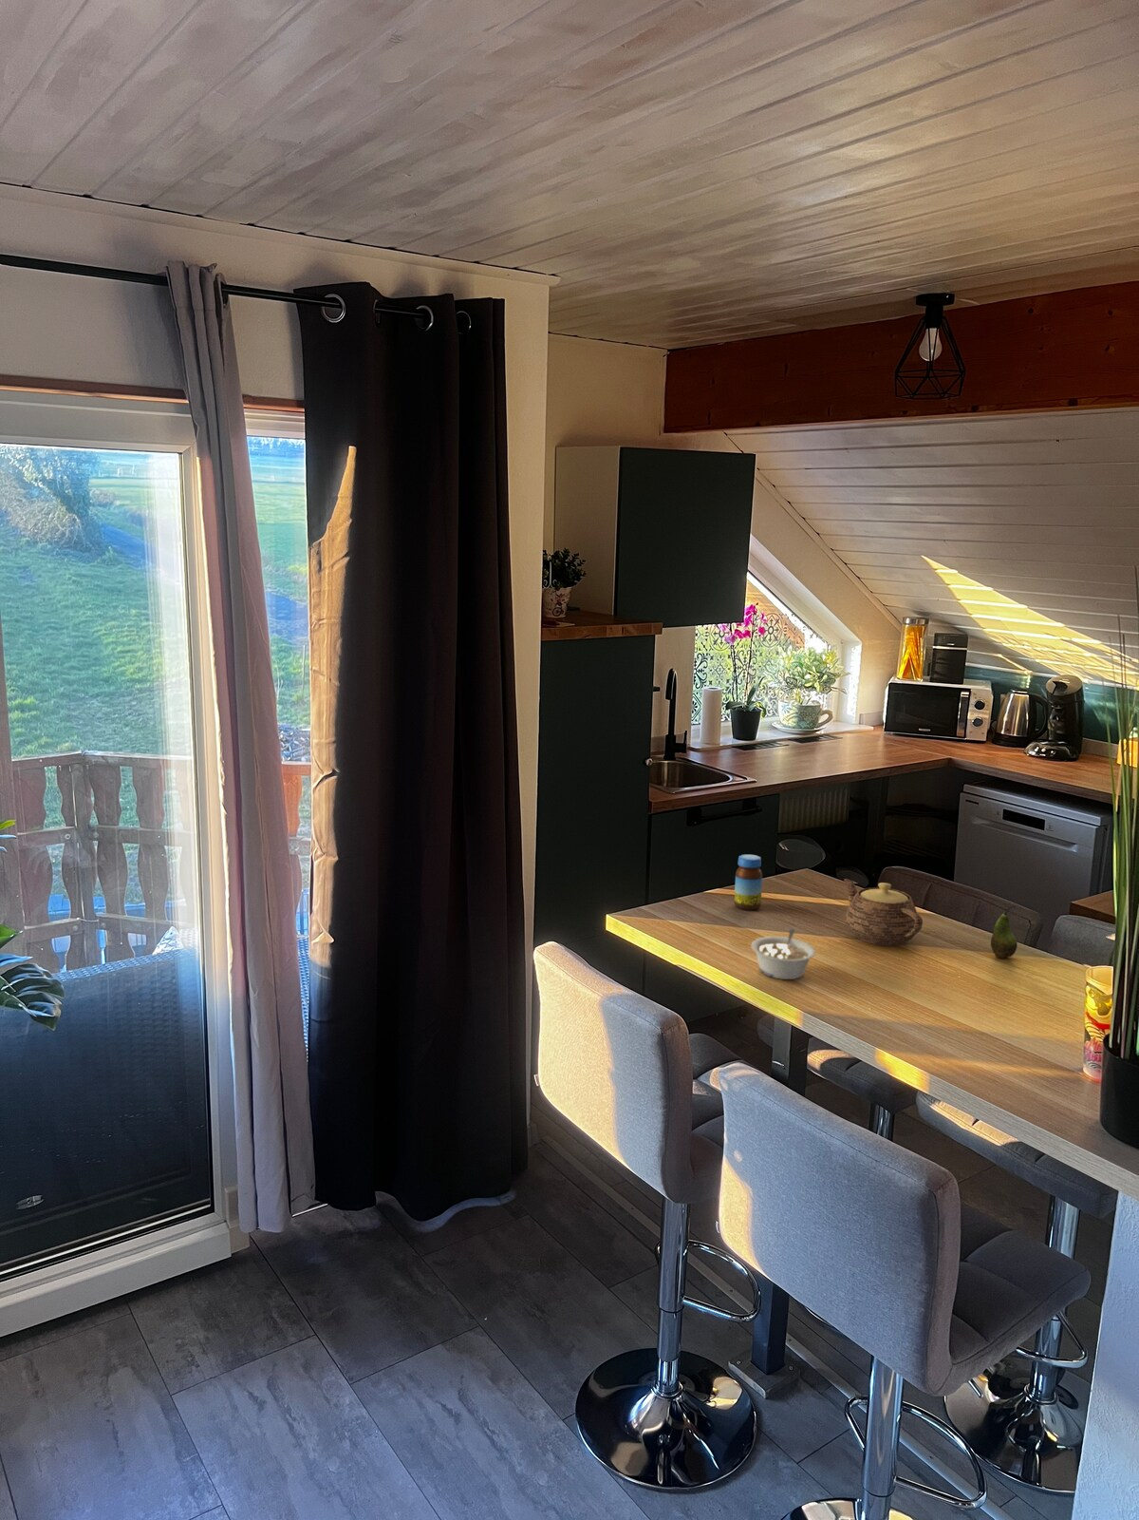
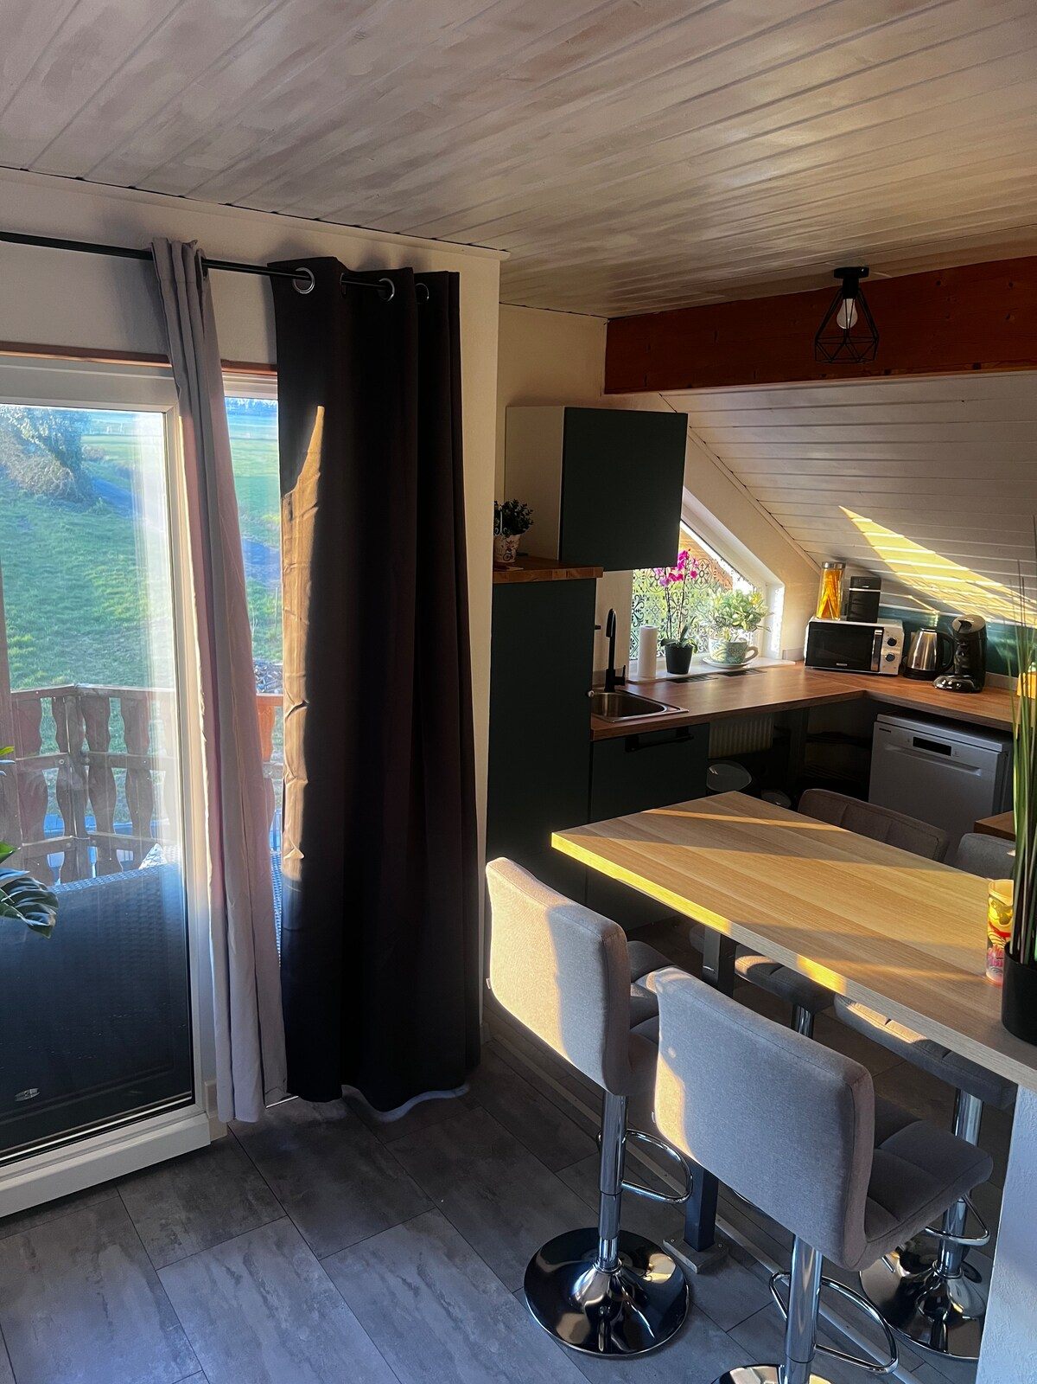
- teapot (879, 910)
- jar (748, 881)
- legume (781, 956)
- fruit (1005, 929)
